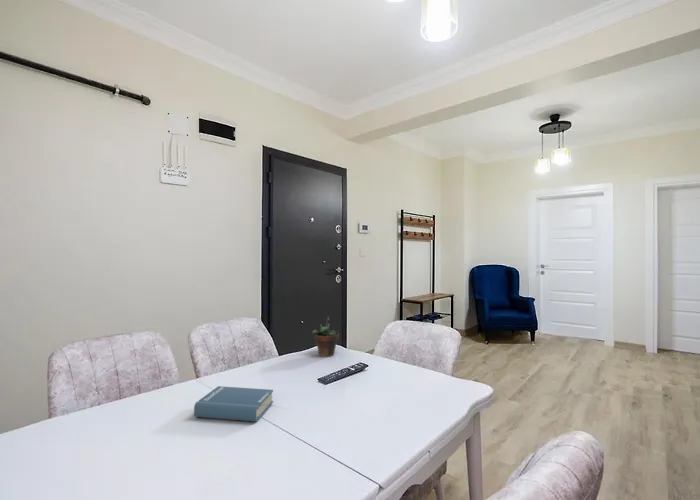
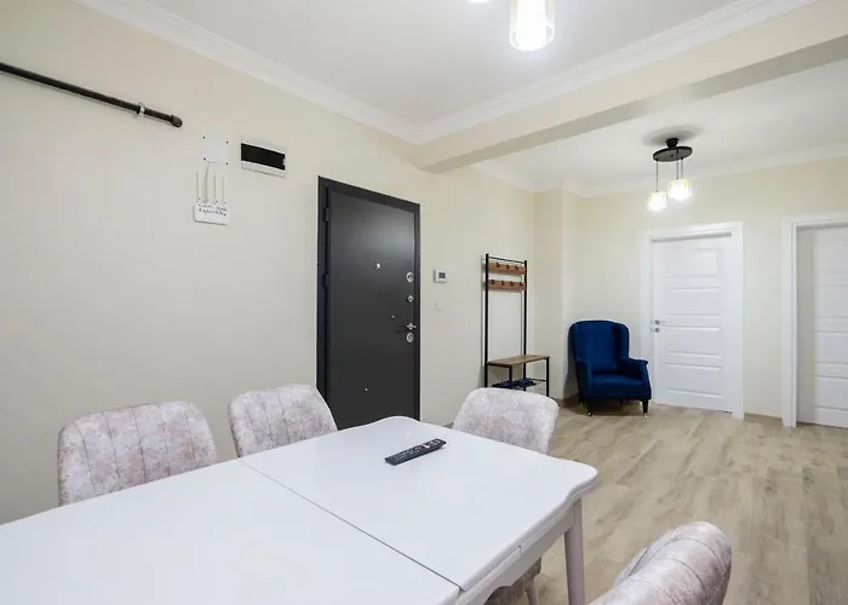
- succulent plant (326, 335)
- hardback book (235, 403)
